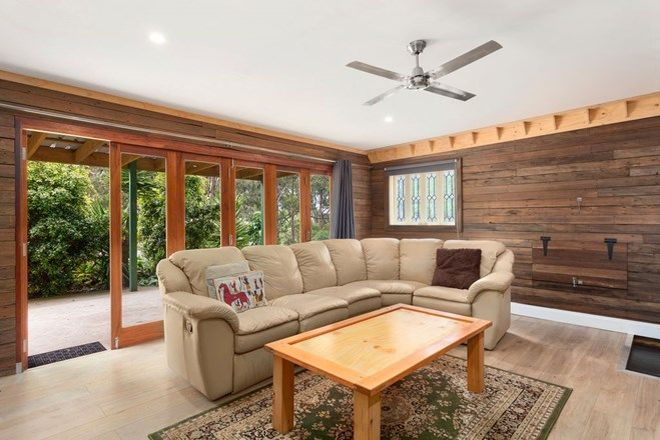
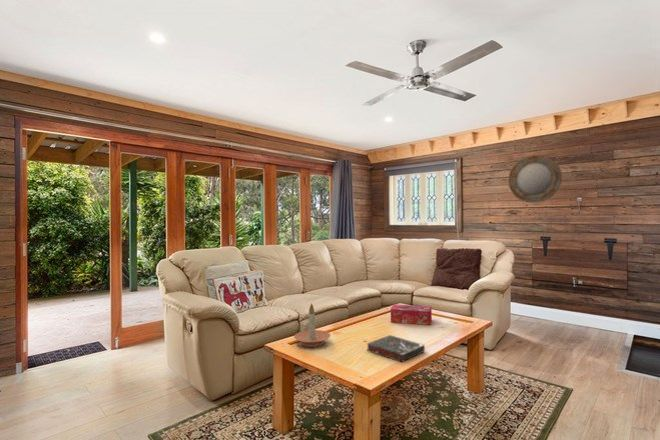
+ book (395, 347)
+ home mirror (533, 179)
+ tissue box (411, 314)
+ candle holder (312, 322)
